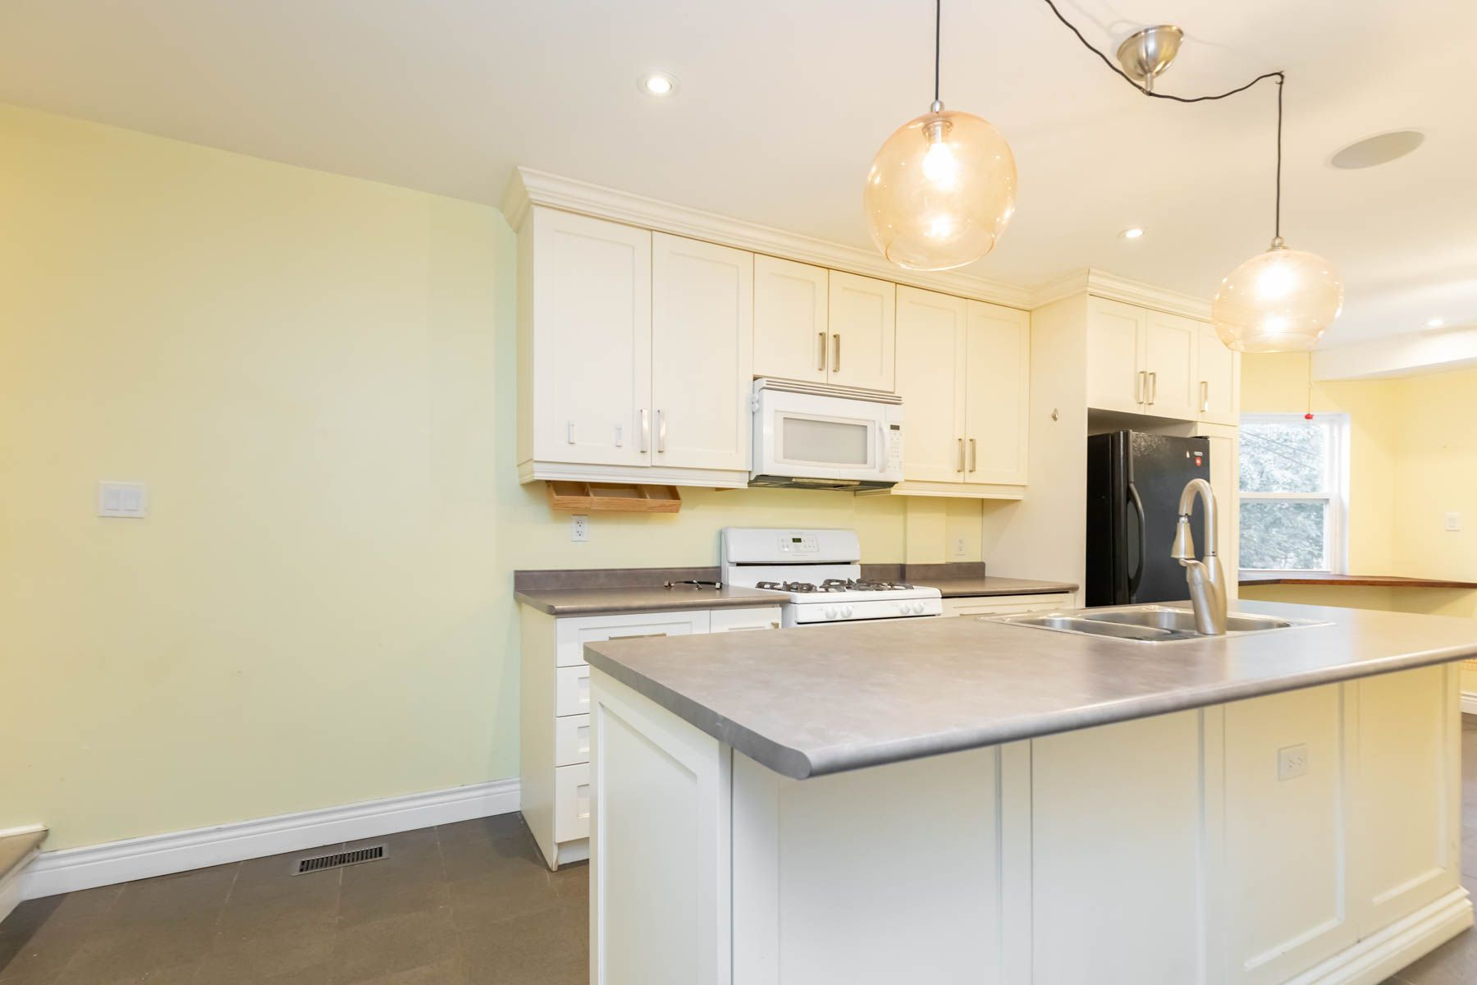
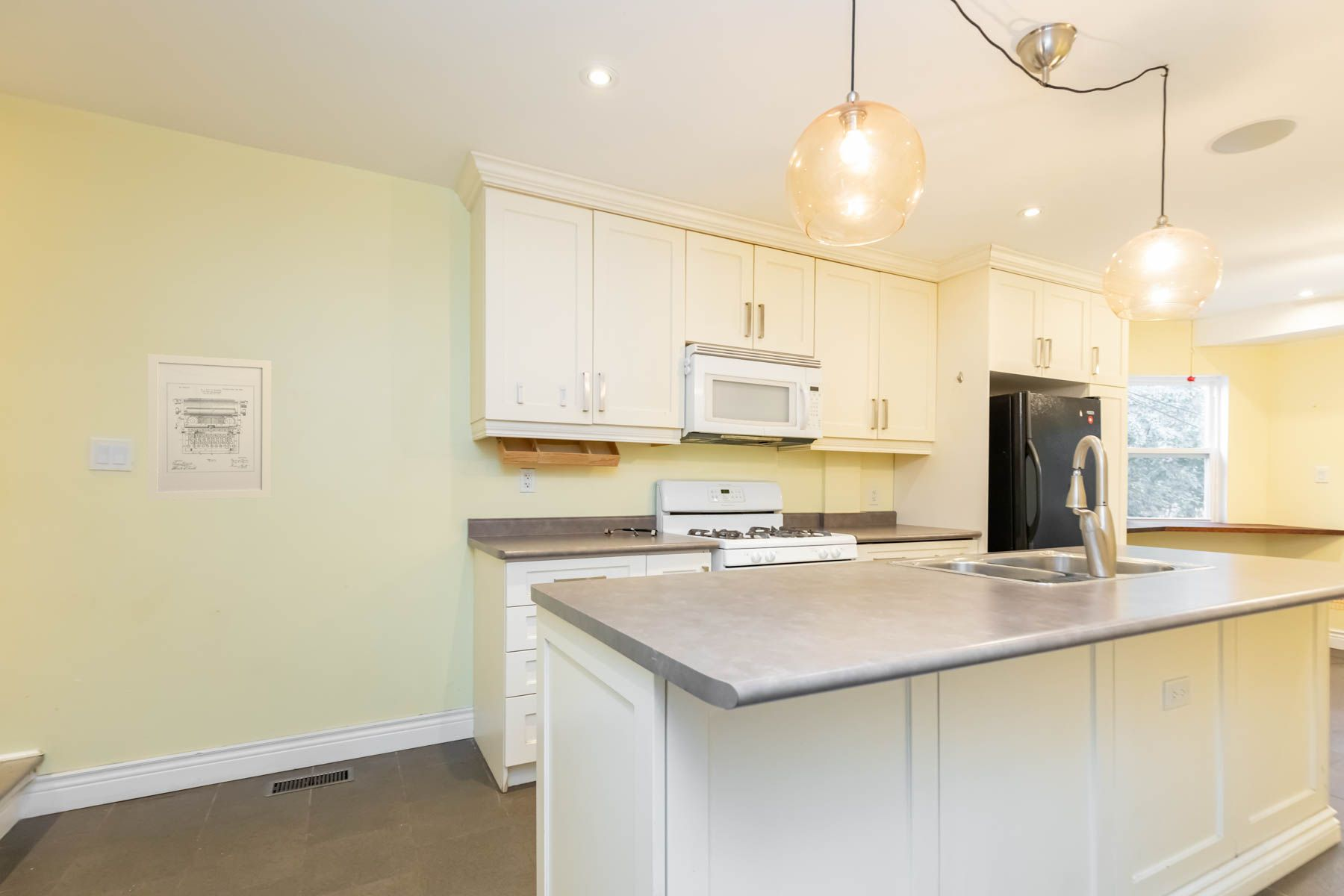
+ wall art (211, 428)
